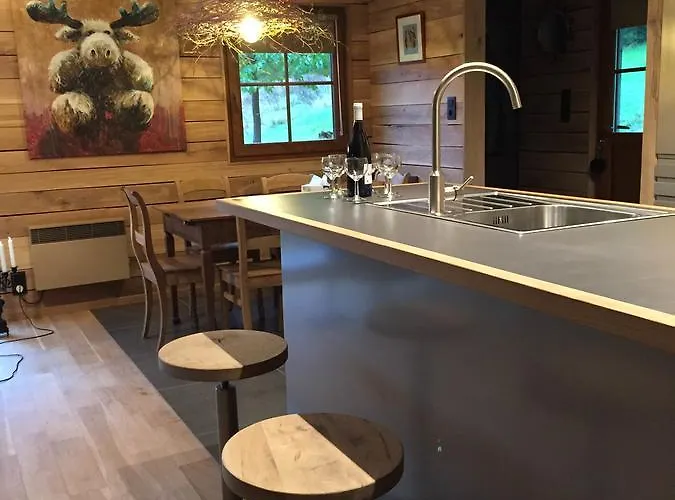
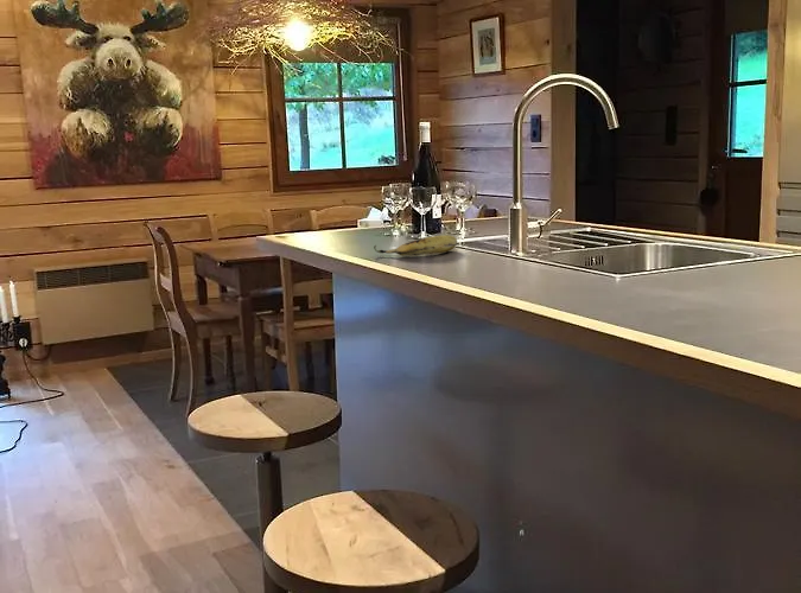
+ fruit (422, 244)
